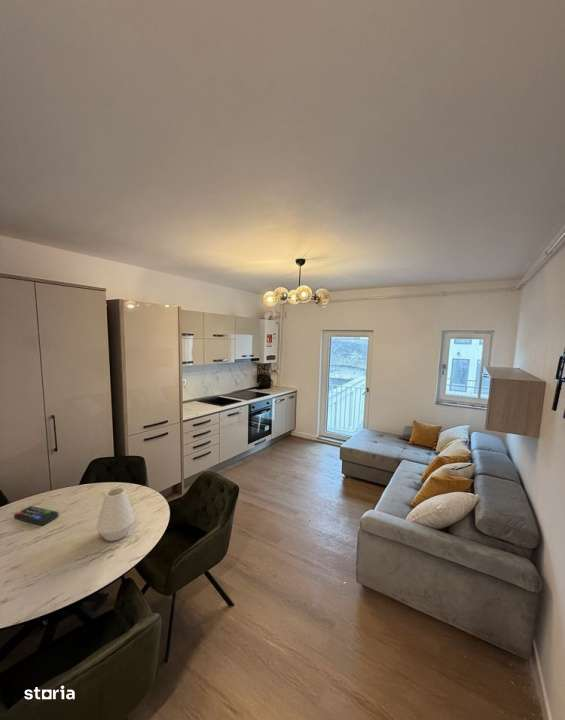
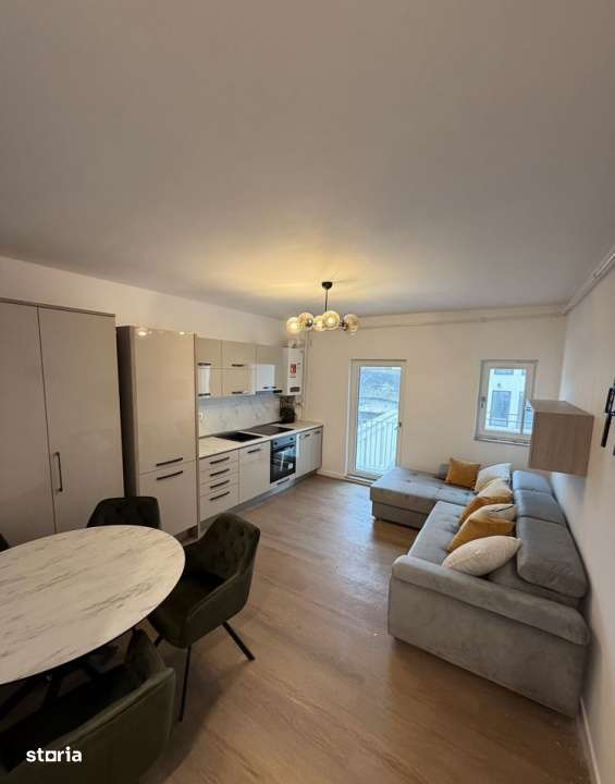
- vase (115, 513)
- remote control (36, 514)
